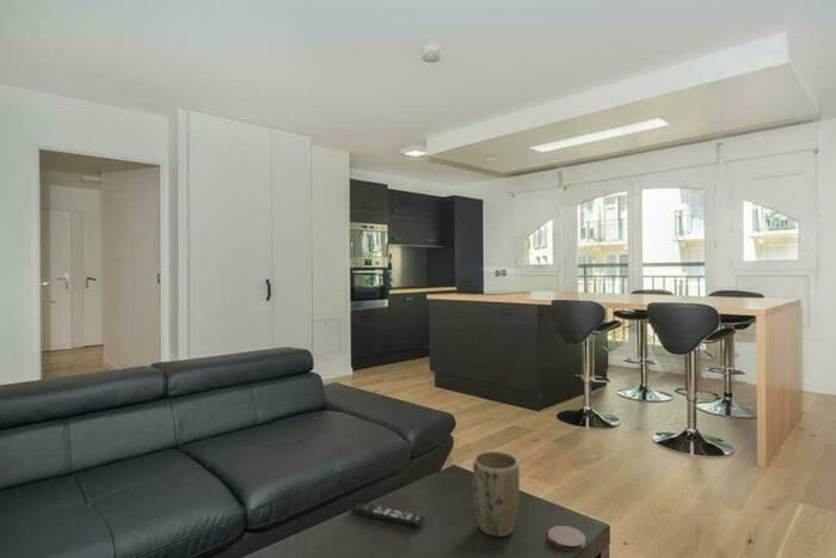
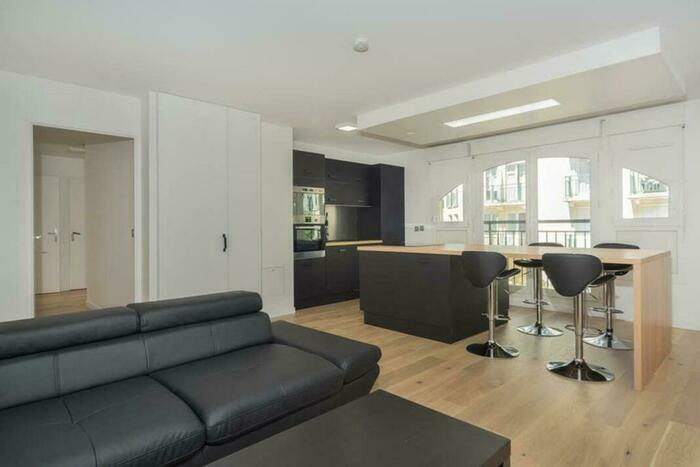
- coaster (566, 538)
- plant pot (496, 493)
- remote control (387, 514)
